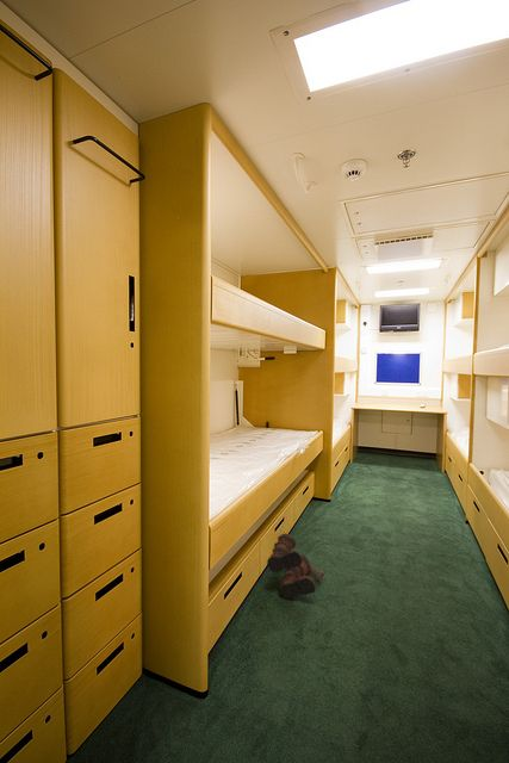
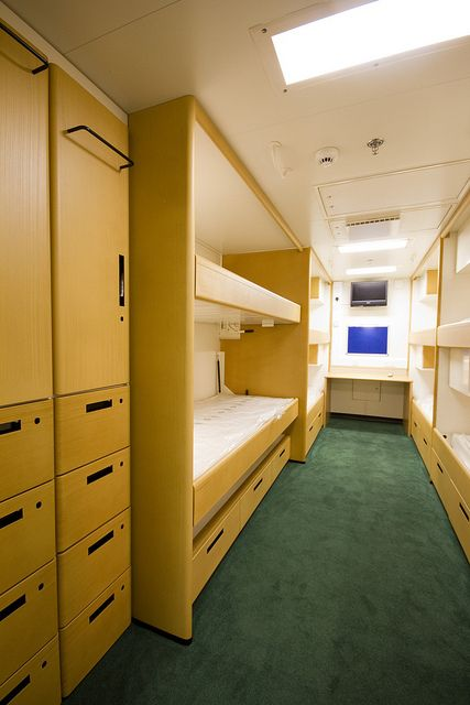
- boots (296, 560)
